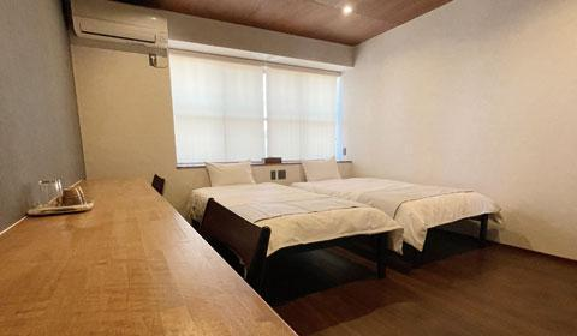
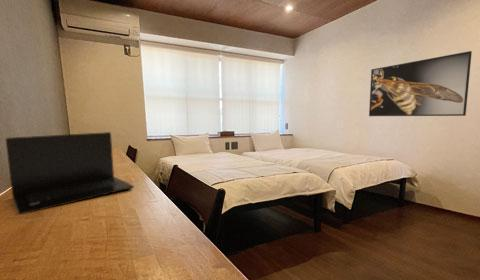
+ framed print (411, 89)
+ laptop (74, 164)
